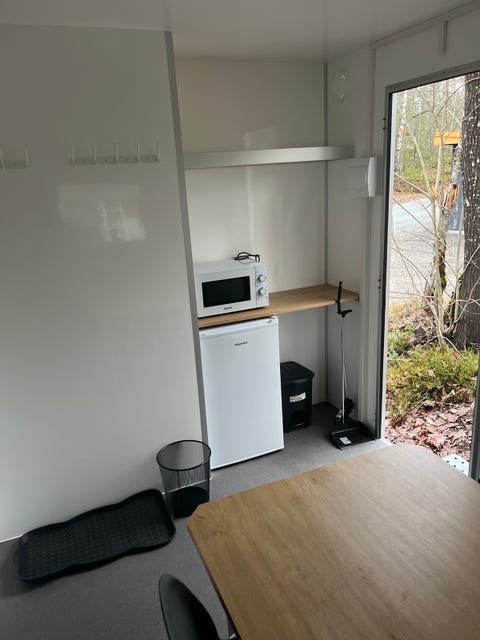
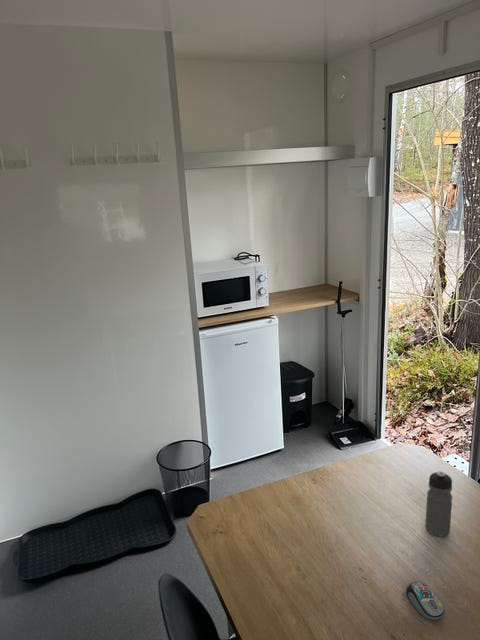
+ computer mouse (424, 598)
+ water bottle (439, 501)
